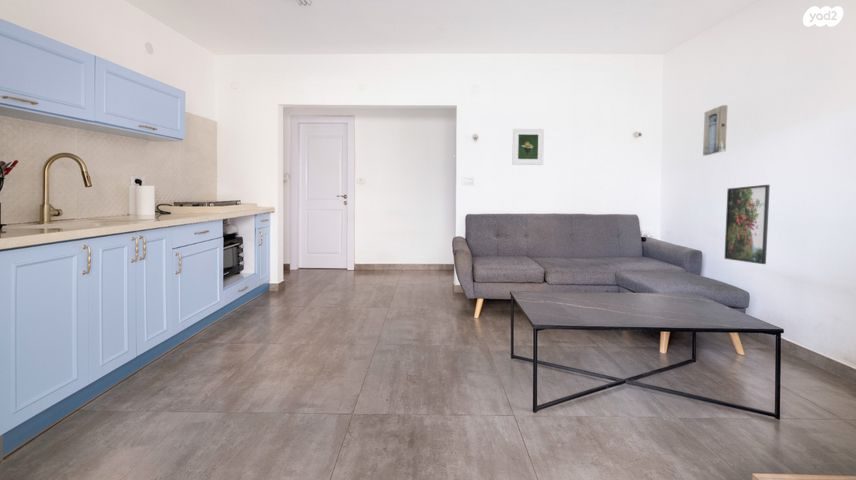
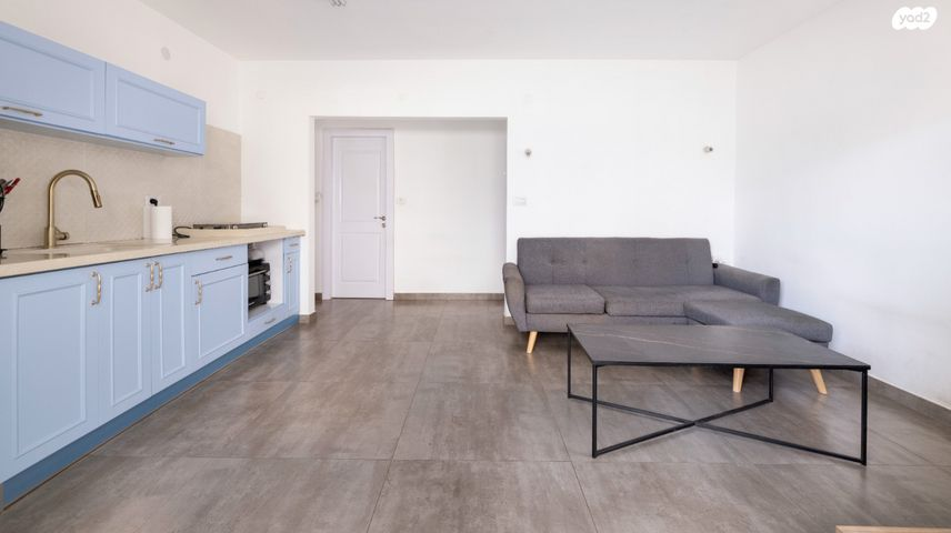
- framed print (745, 224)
- wall art (714, 131)
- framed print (528, 146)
